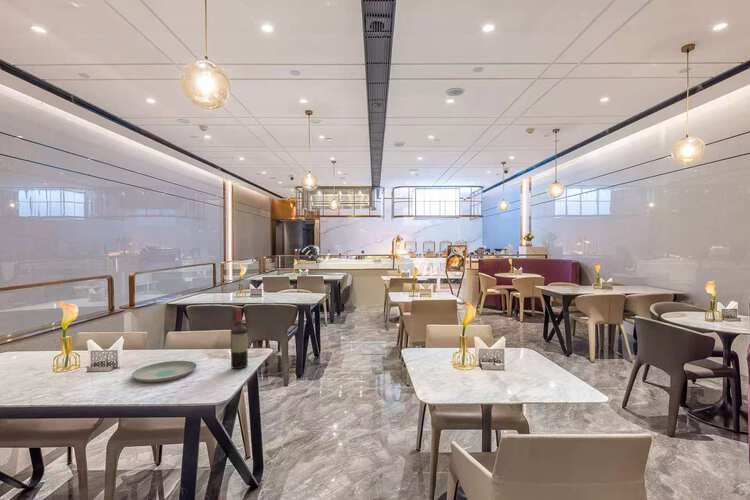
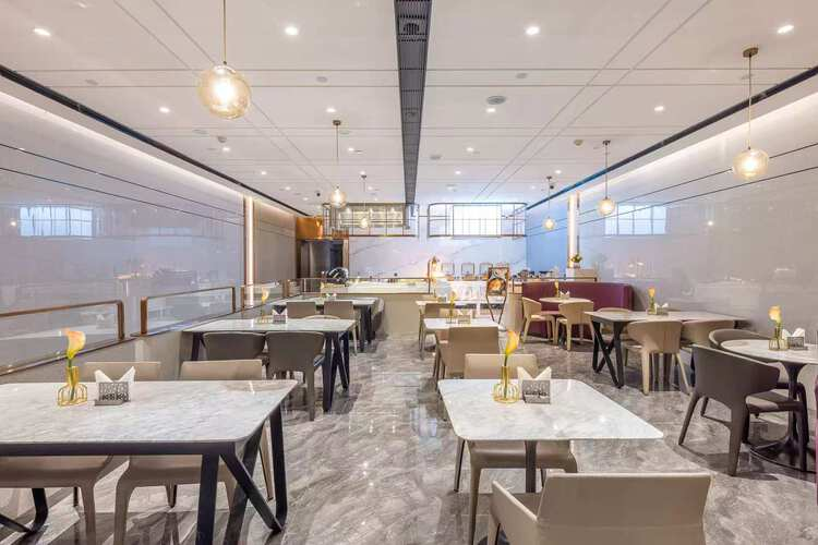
- plate (165, 371)
- wine bottle (239, 337)
